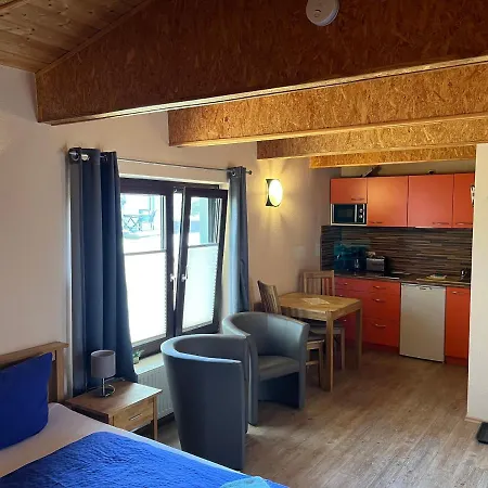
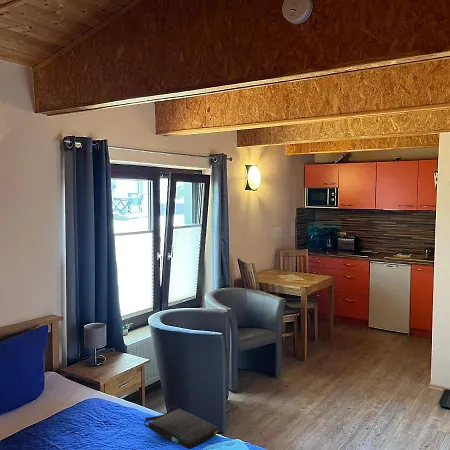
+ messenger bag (179, 425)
